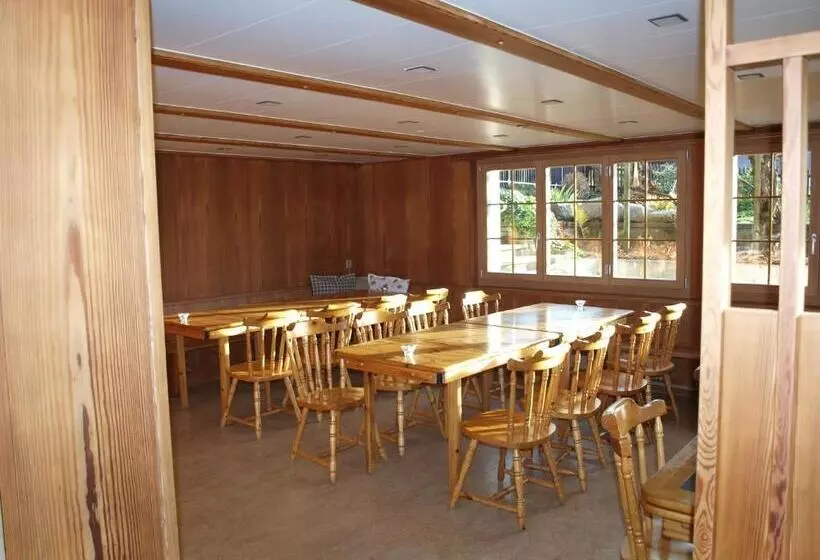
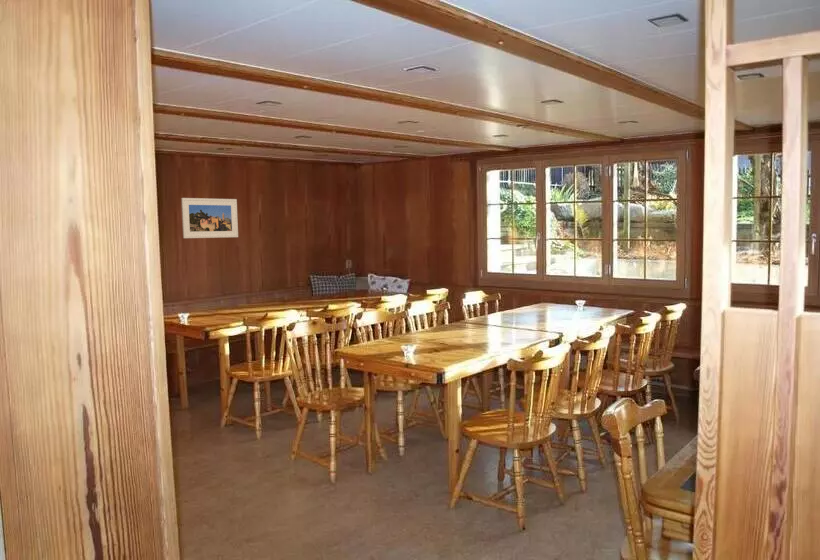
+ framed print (210, 218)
